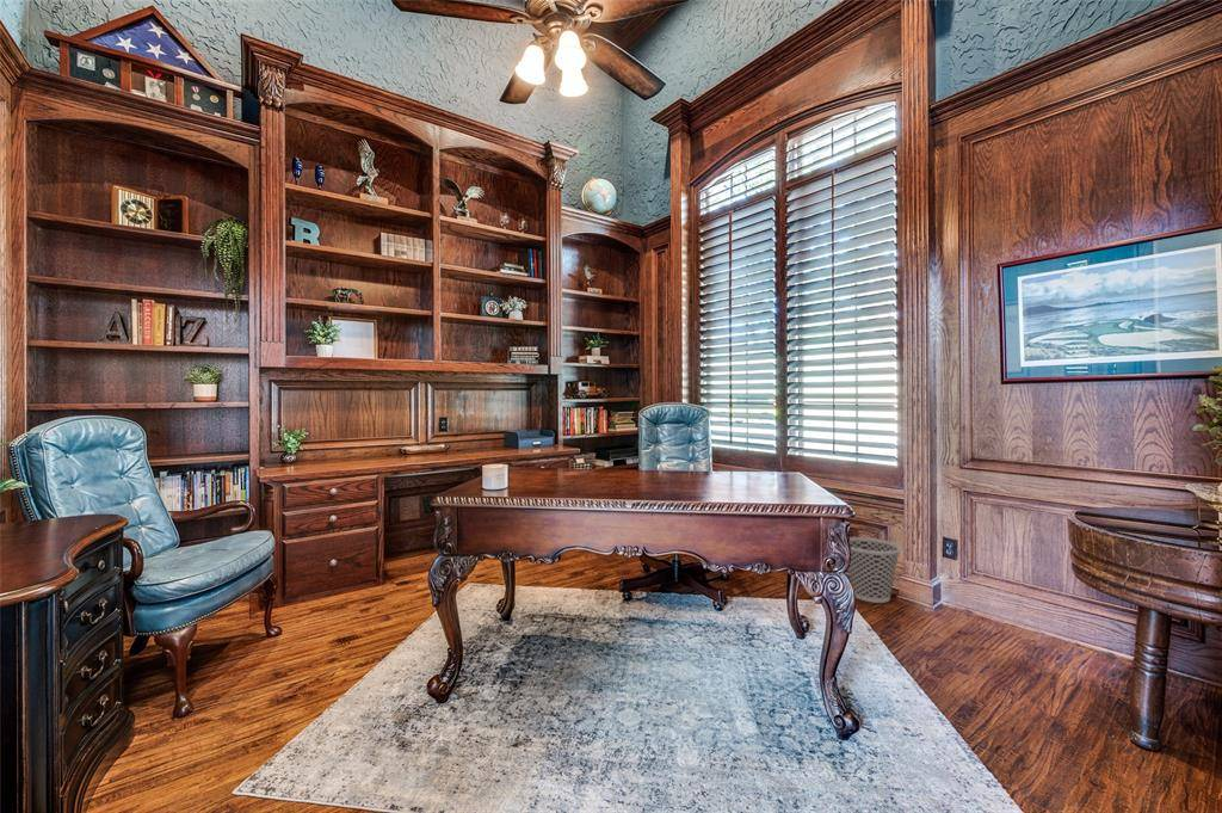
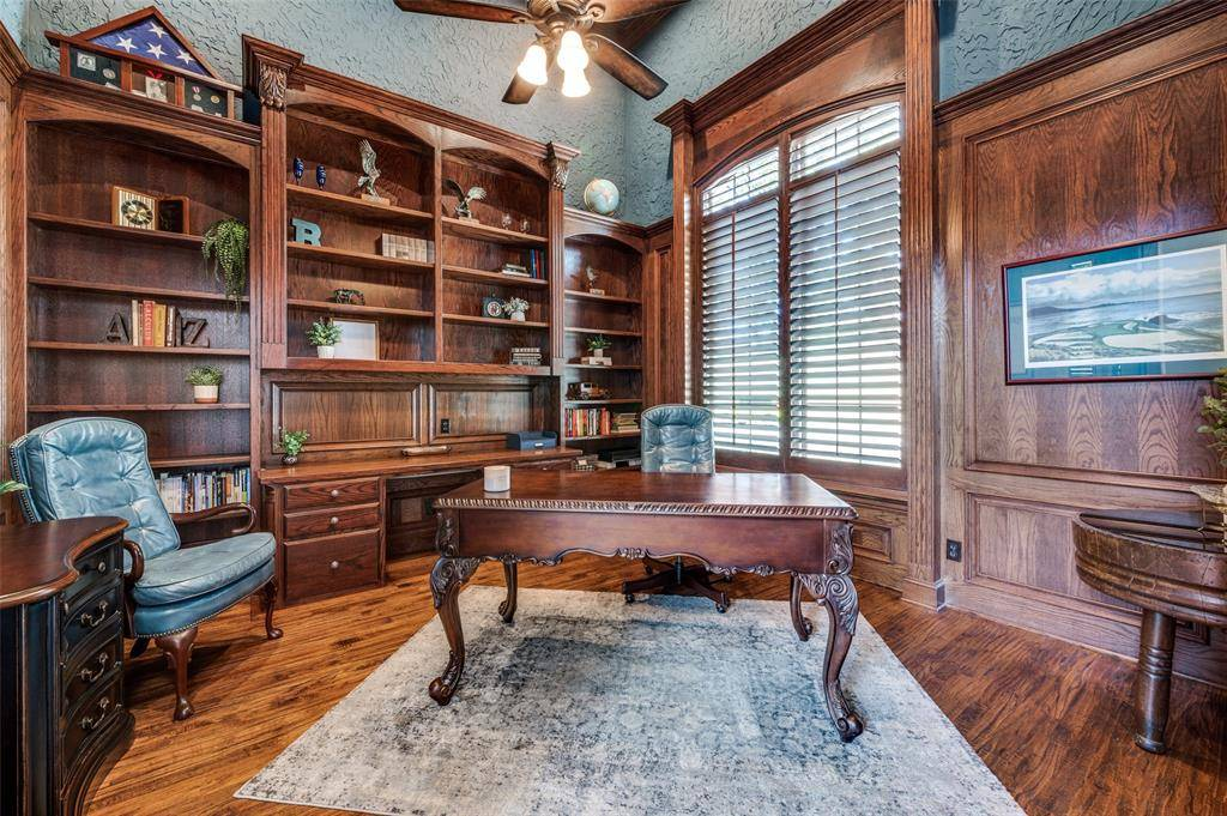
- wastebasket (870, 569)
